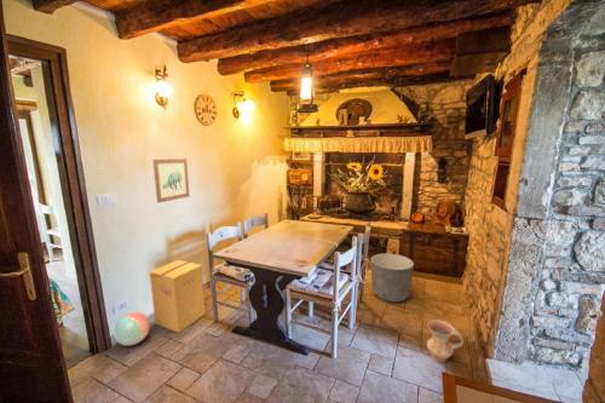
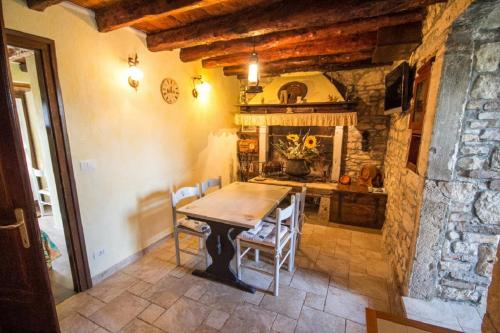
- wall art (172, 179)
- cardboard box (178, 293)
- ball (132, 328)
- ceramic jug (443, 342)
- planter (391, 277)
